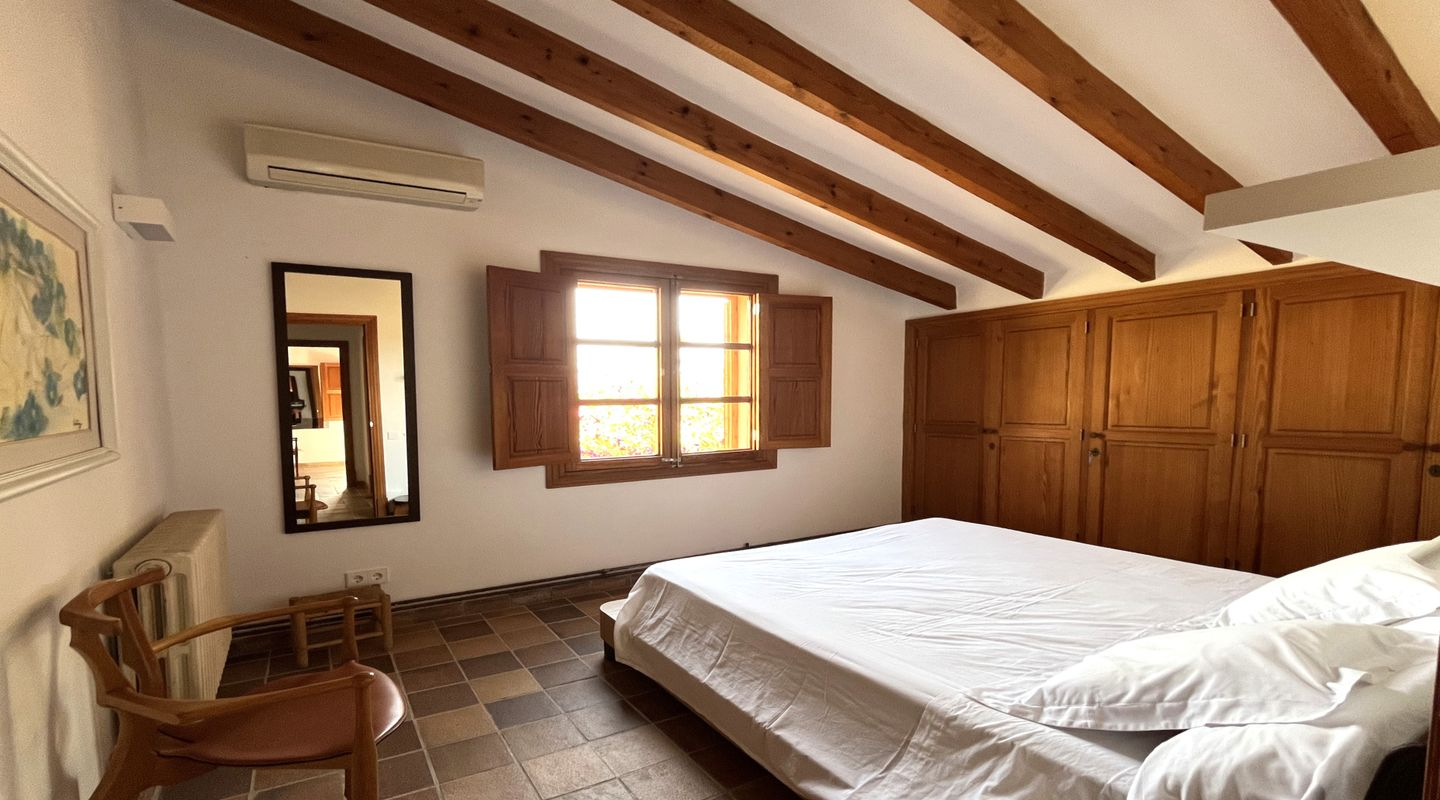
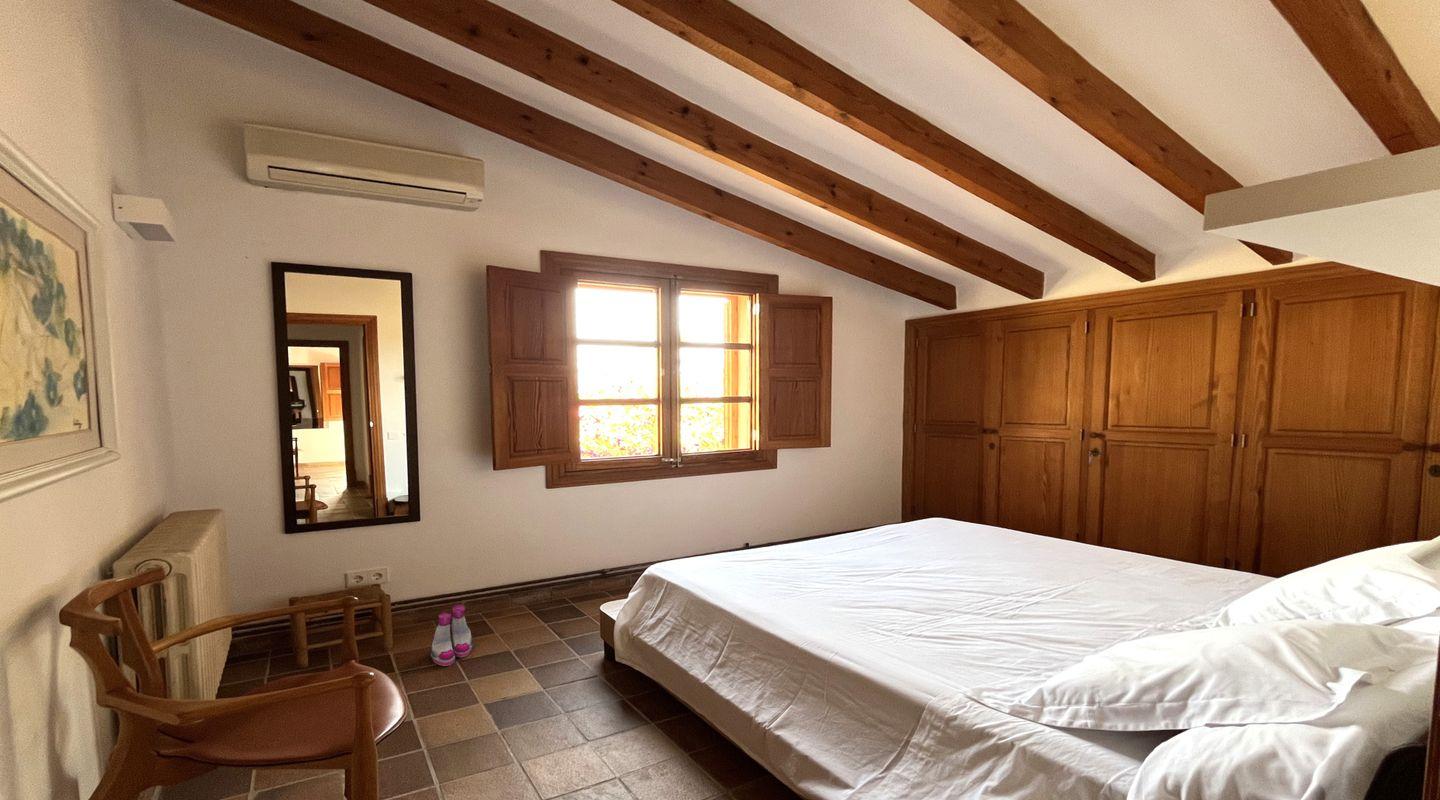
+ boots (452, 631)
